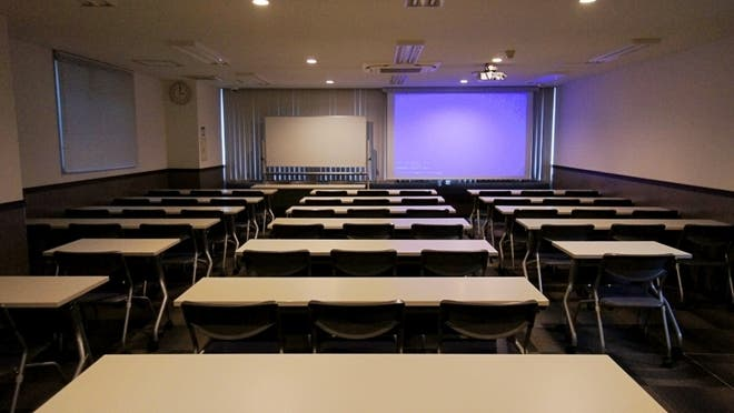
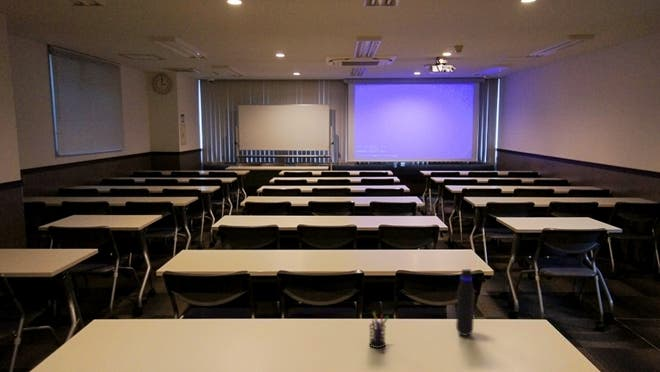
+ water bottle (465, 302)
+ pen holder (379, 328)
